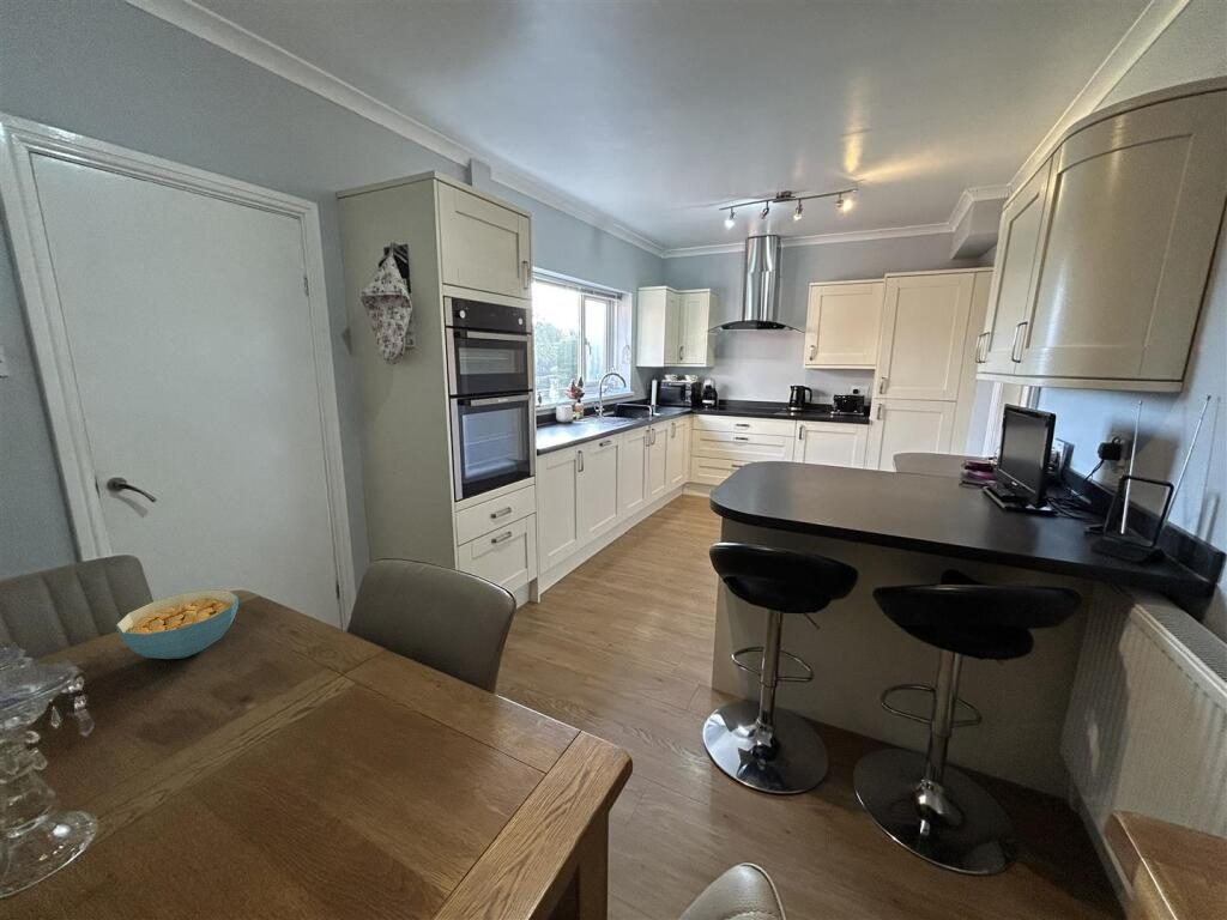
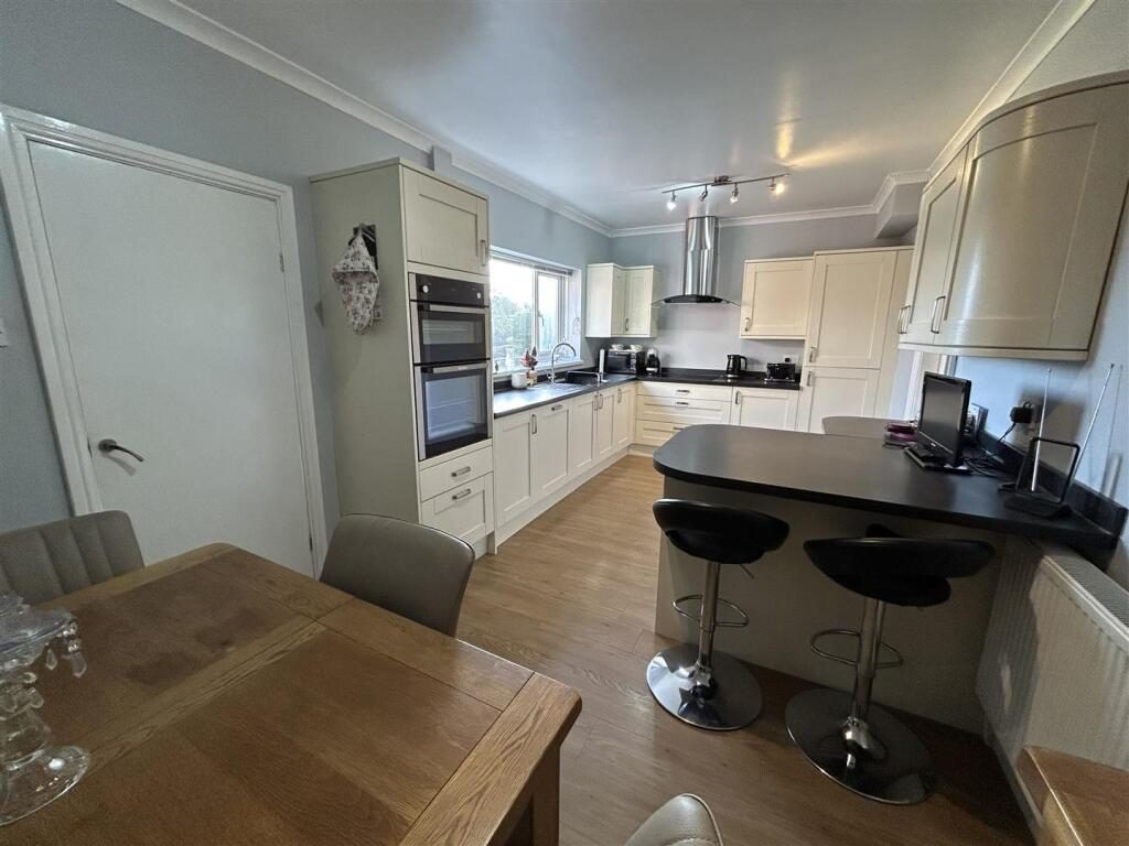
- cereal bowl (183, 630)
